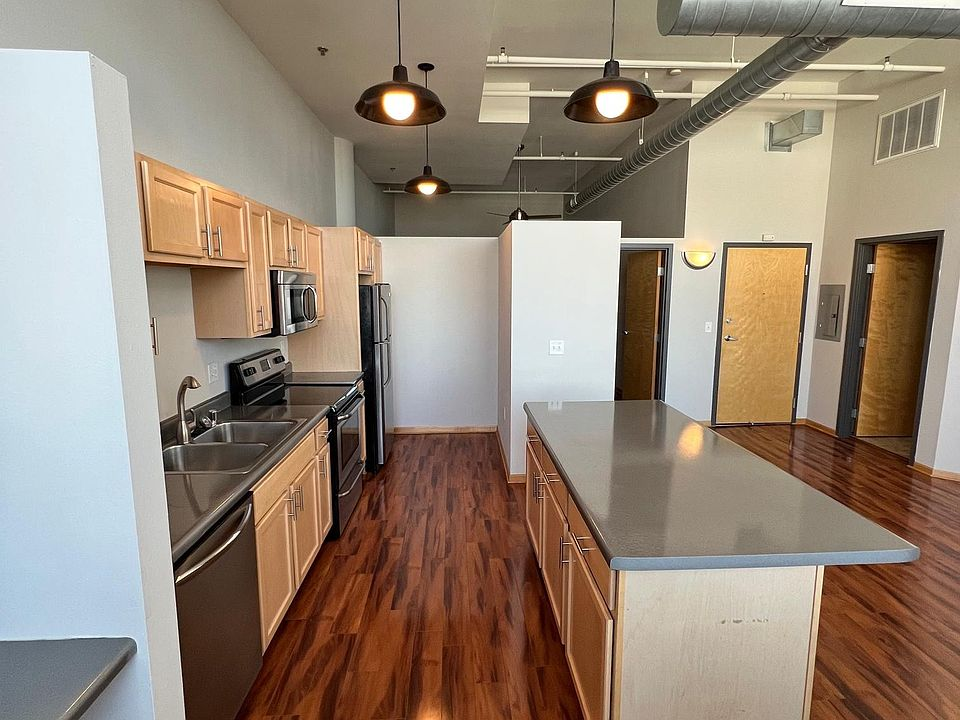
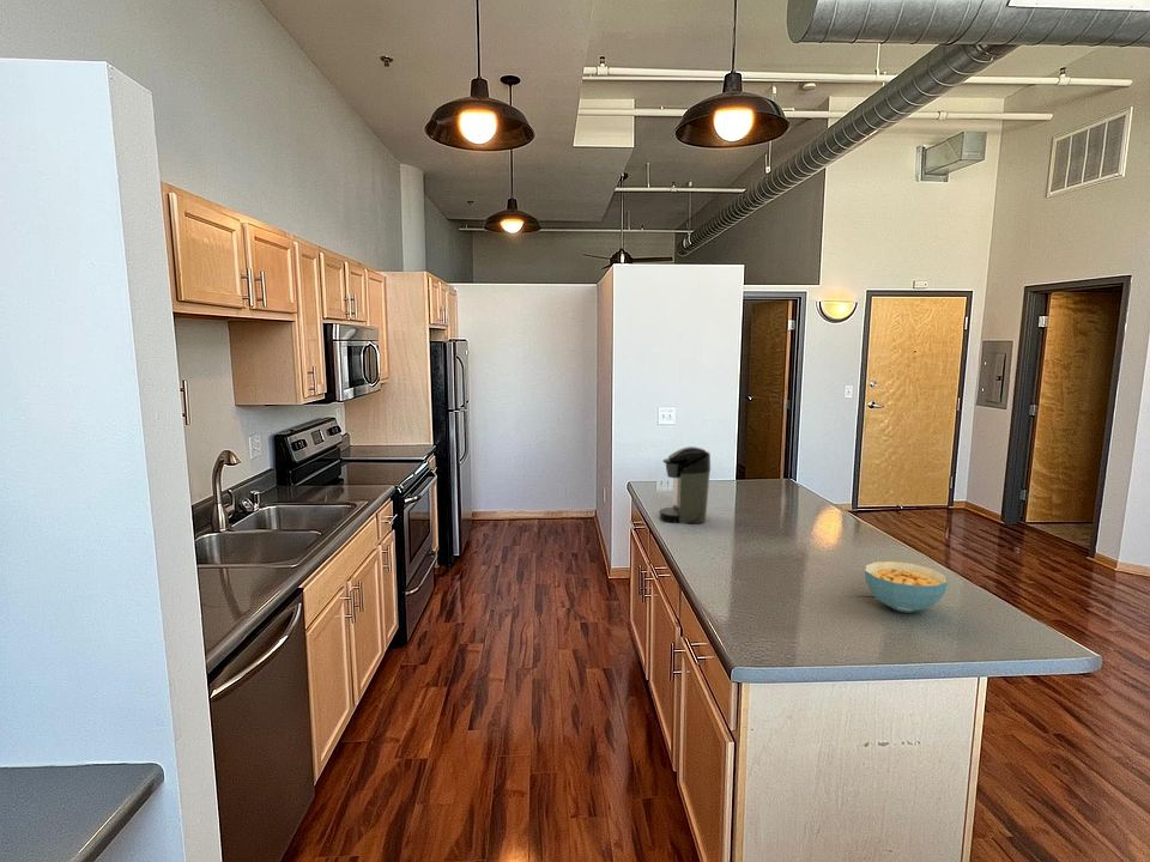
+ coffee maker (685, 480)
+ cereal bowl (903, 590)
